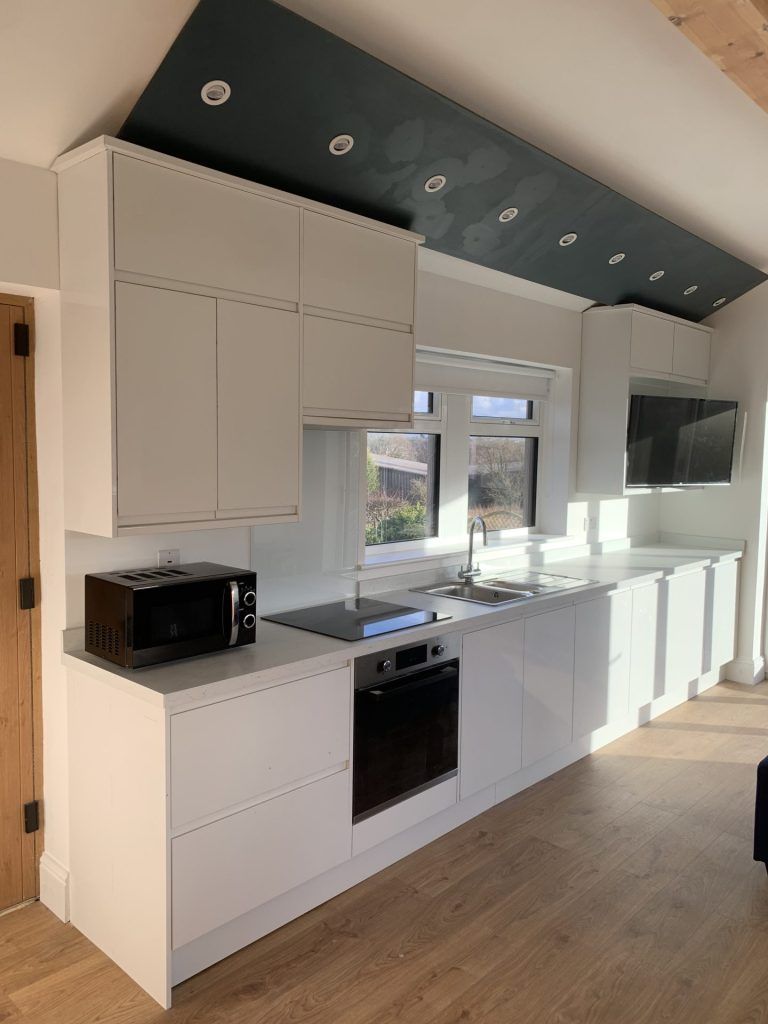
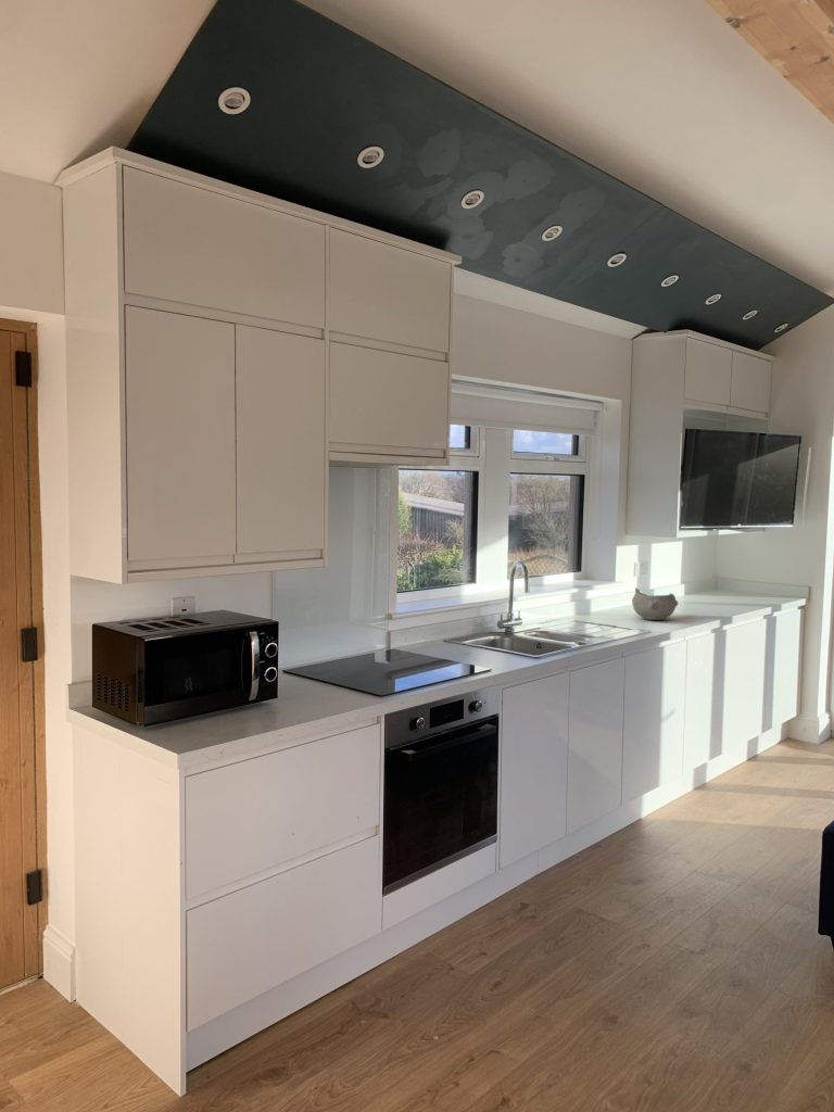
+ bowl (654, 604)
